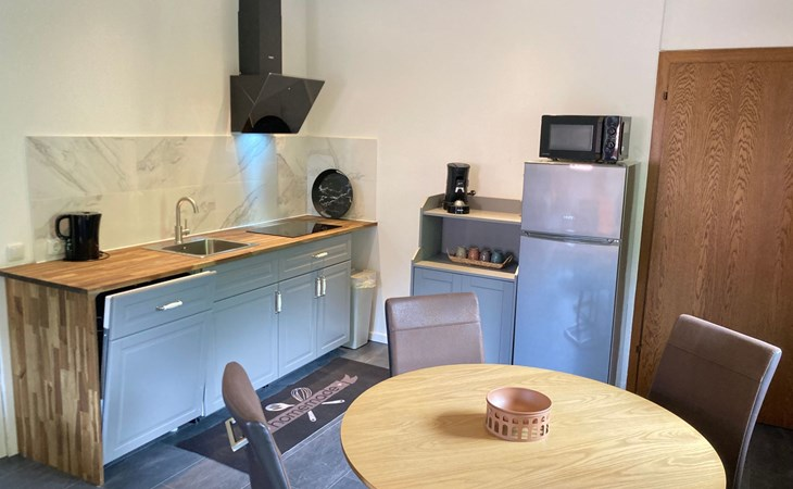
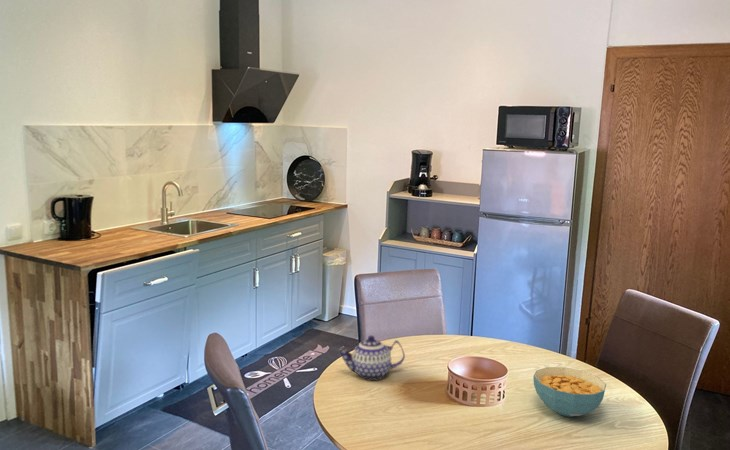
+ cereal bowl (568, 396)
+ teapot (372, 355)
